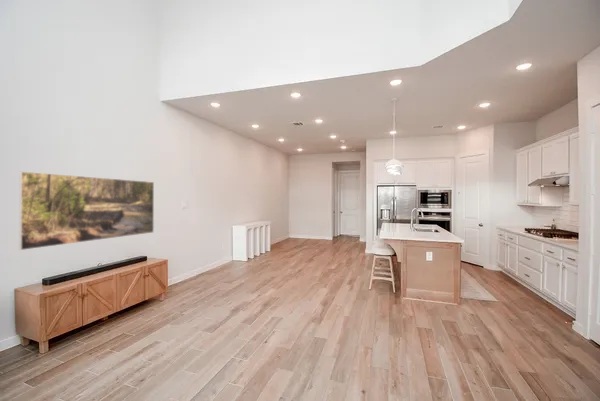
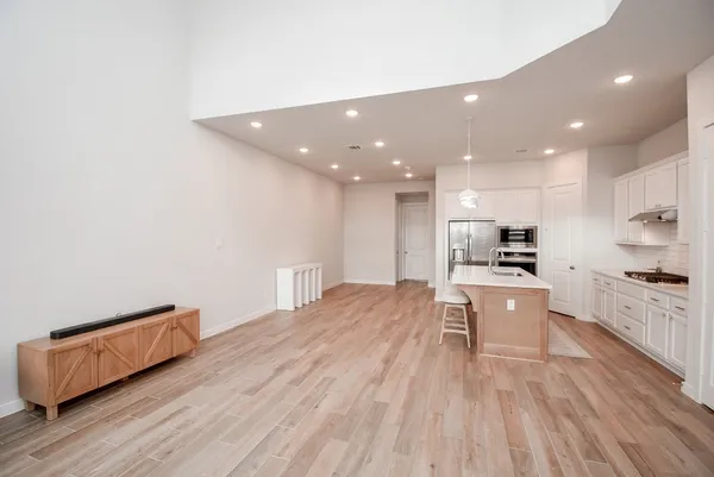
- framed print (101, 208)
